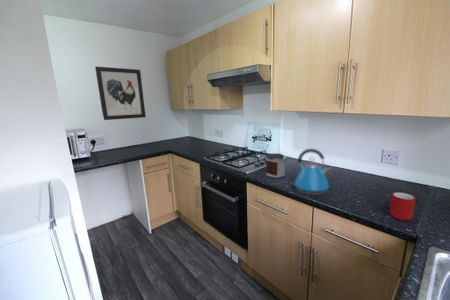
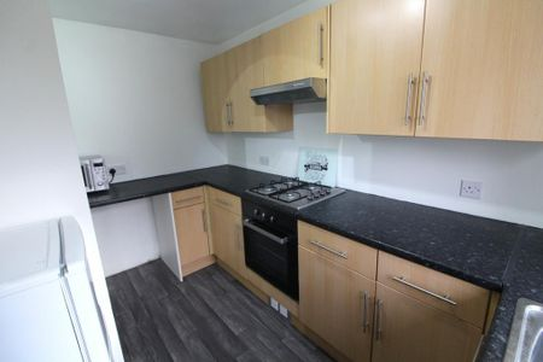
- cup (405, 205)
- wall art (122, 94)
- jar (275, 165)
- kettle (310, 169)
